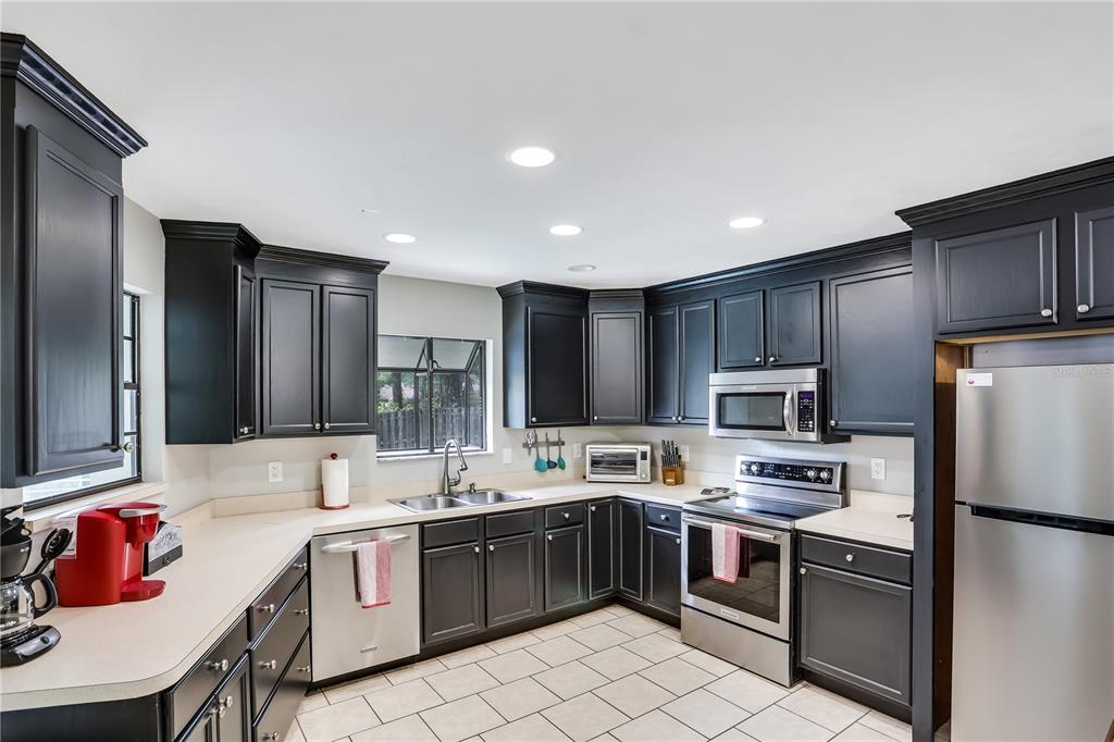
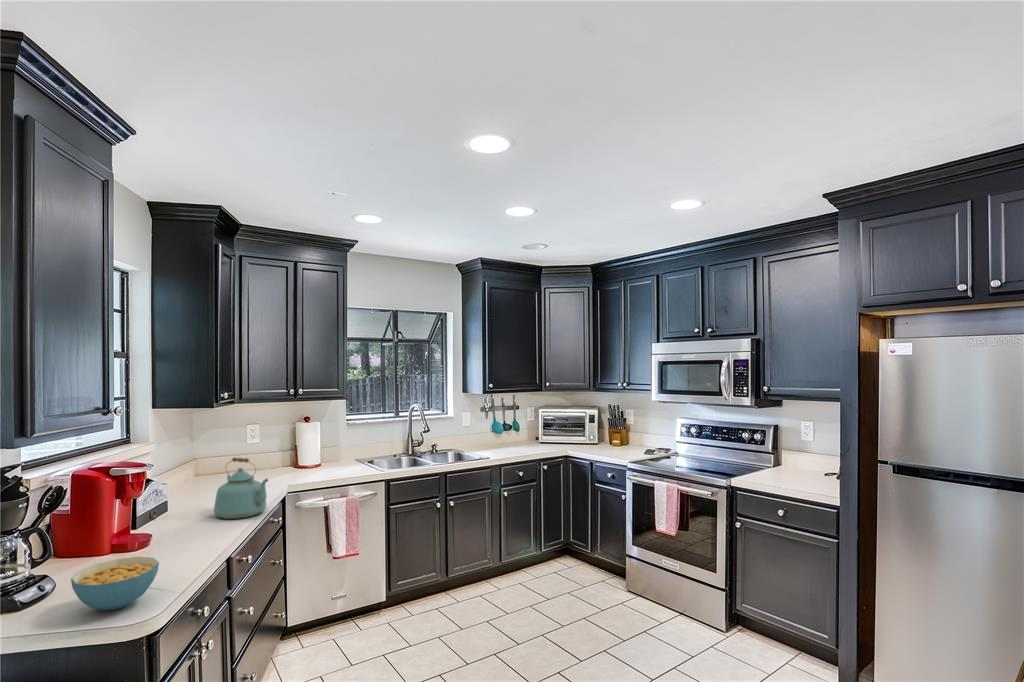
+ cereal bowl (116, 587)
+ kettle (244, 485)
